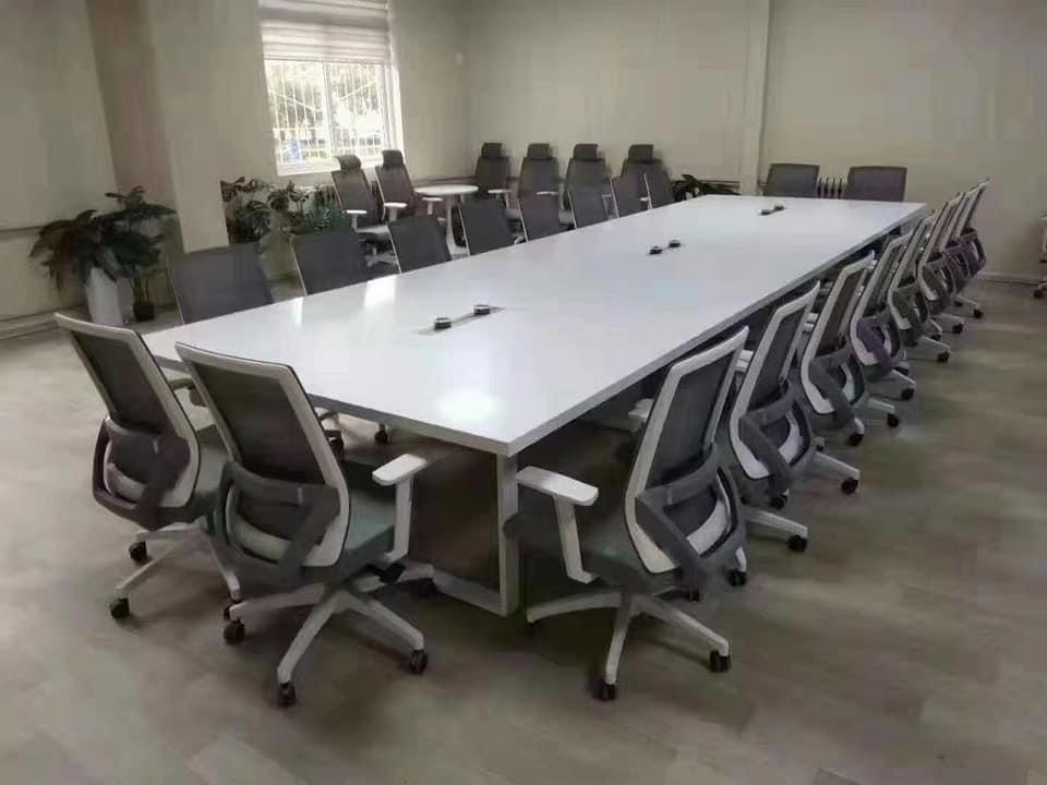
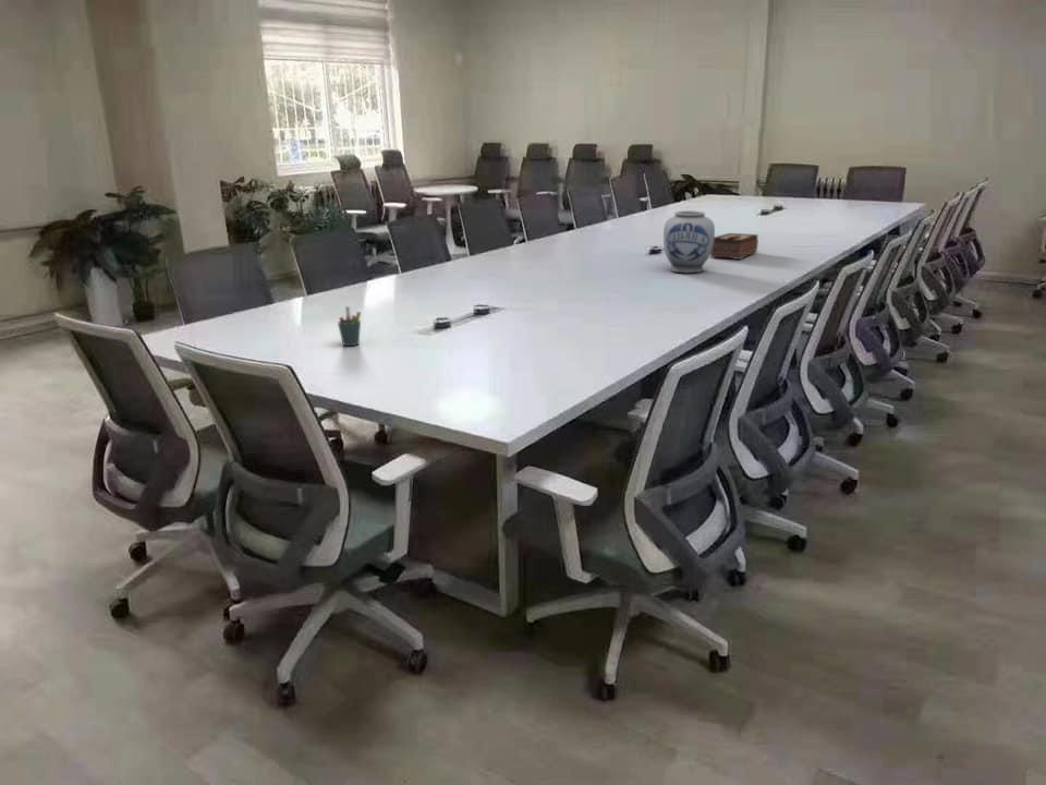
+ pen holder (350, 326)
+ tissue box (734, 245)
+ vase (688, 241)
